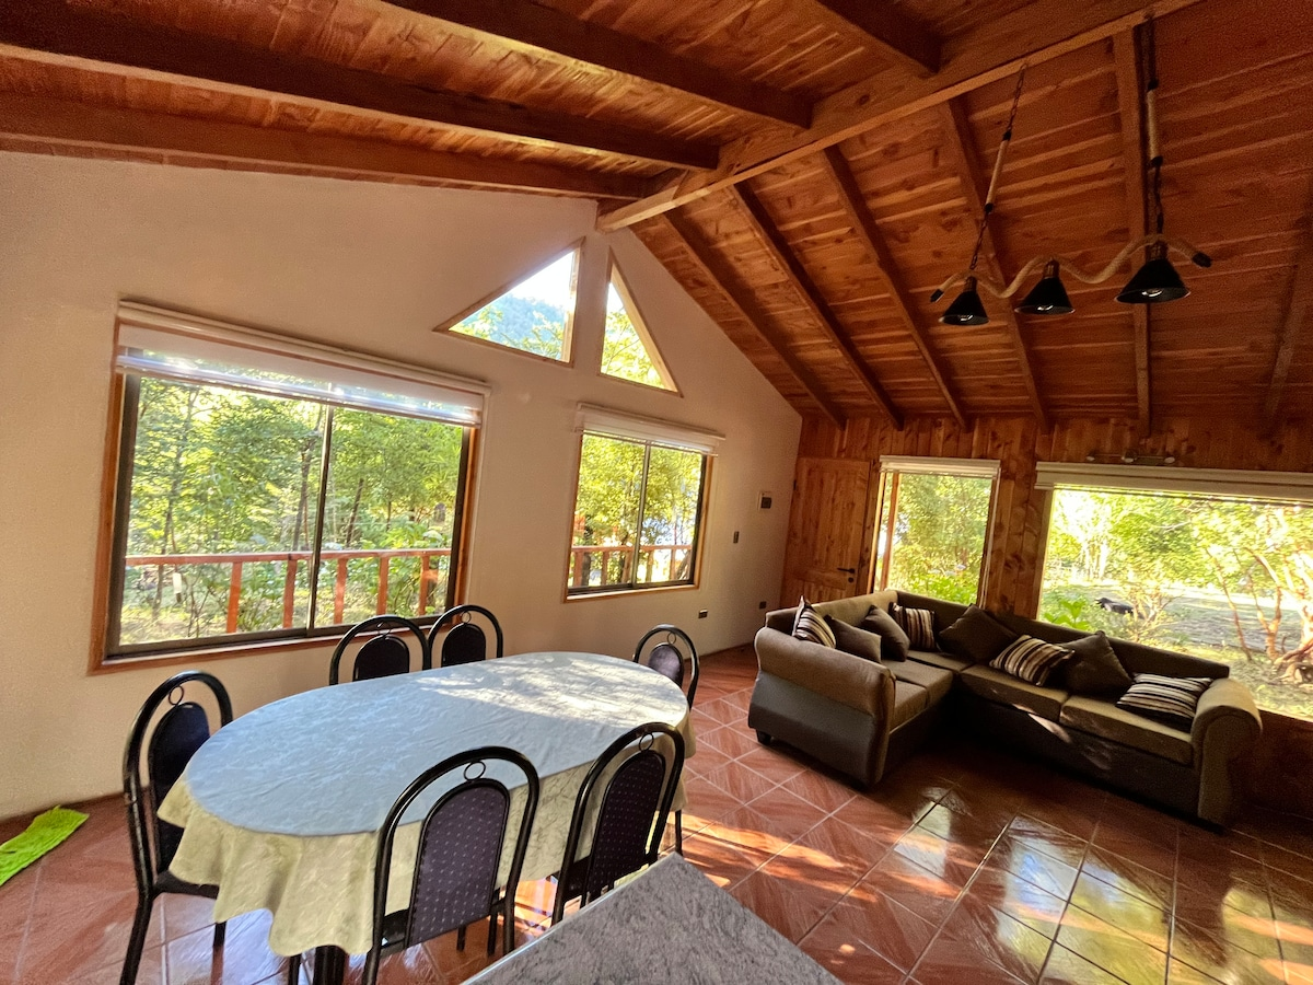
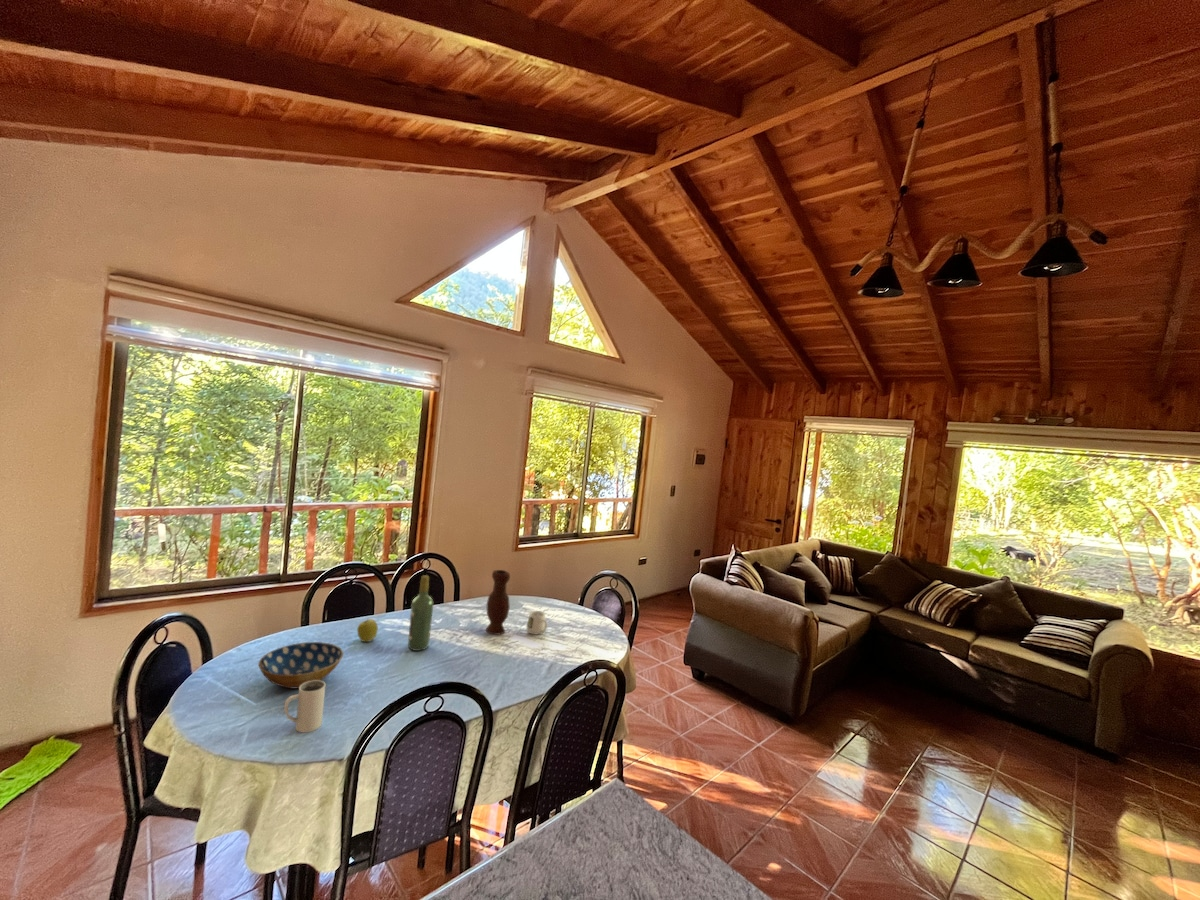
+ mug (304, 707)
+ apple (367, 628)
+ bowl (301, 668)
+ vase (498, 601)
+ wine bottle (421, 611)
+ mug (538, 623)
